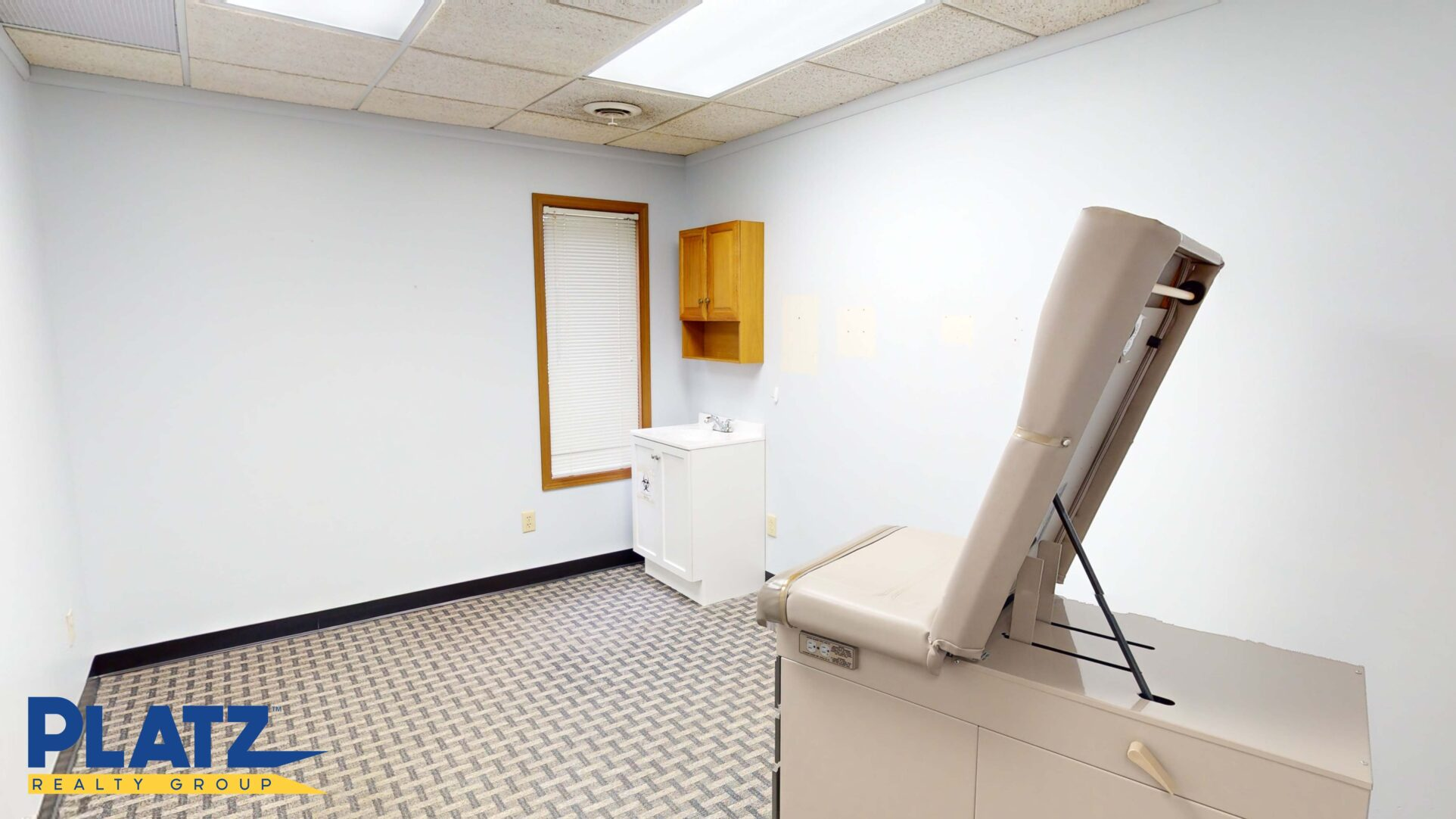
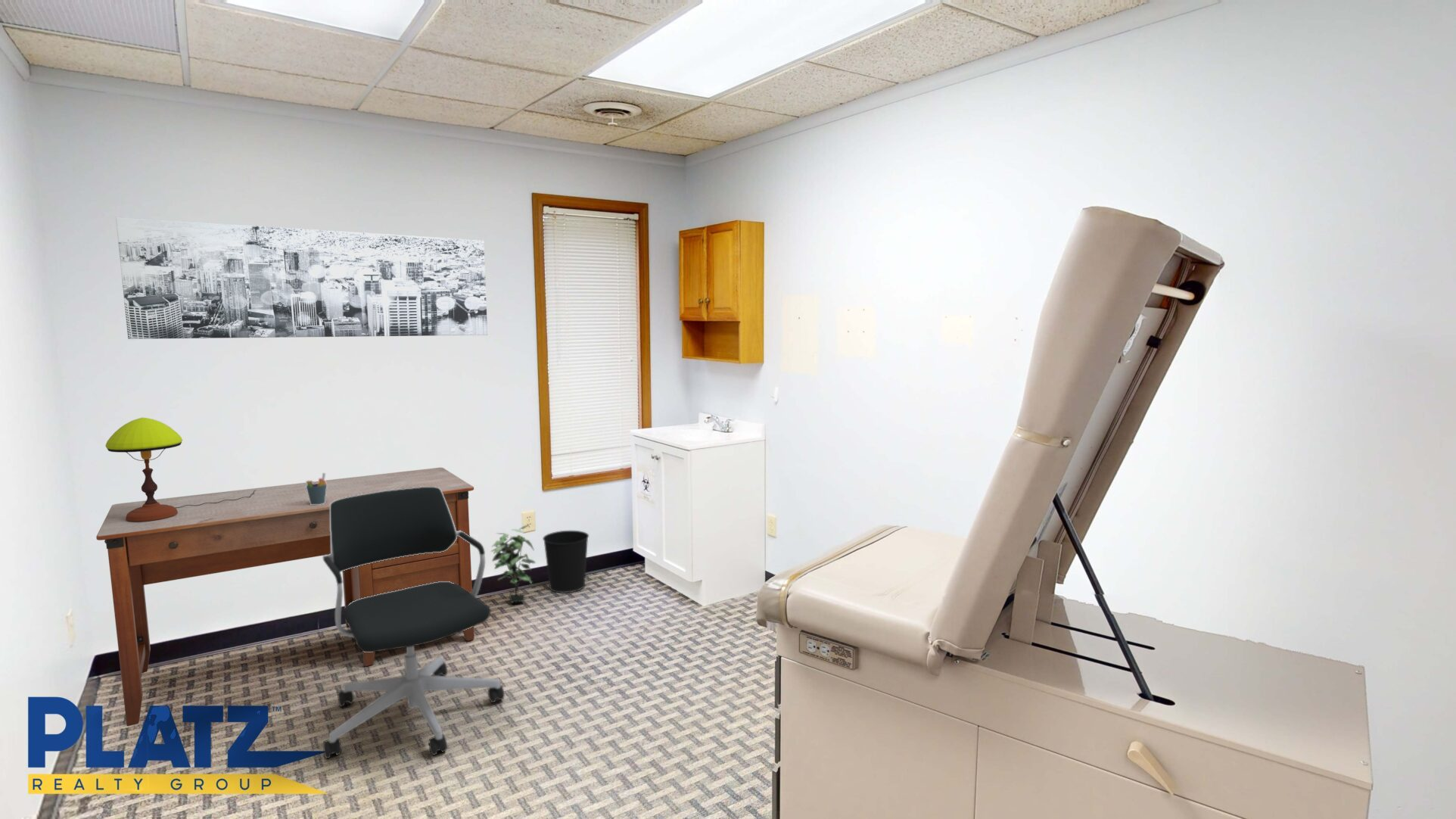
+ wastebasket (566, 562)
+ pen holder (316, 488)
+ desk (306, 558)
+ office chair (409, 613)
+ wall art (326, 284)
+ potted plant (513, 565)
+ table lamp (179, 445)
